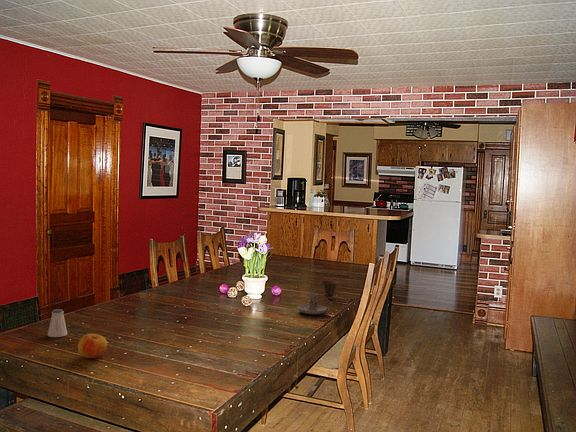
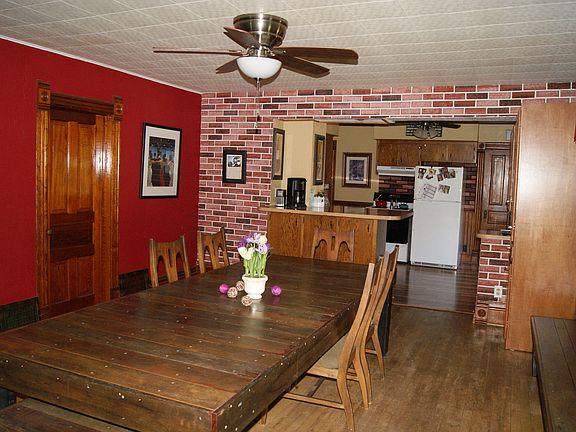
- saltshaker (57, 322)
- candle holder (315, 303)
- apple (92, 345)
- cup (328, 290)
